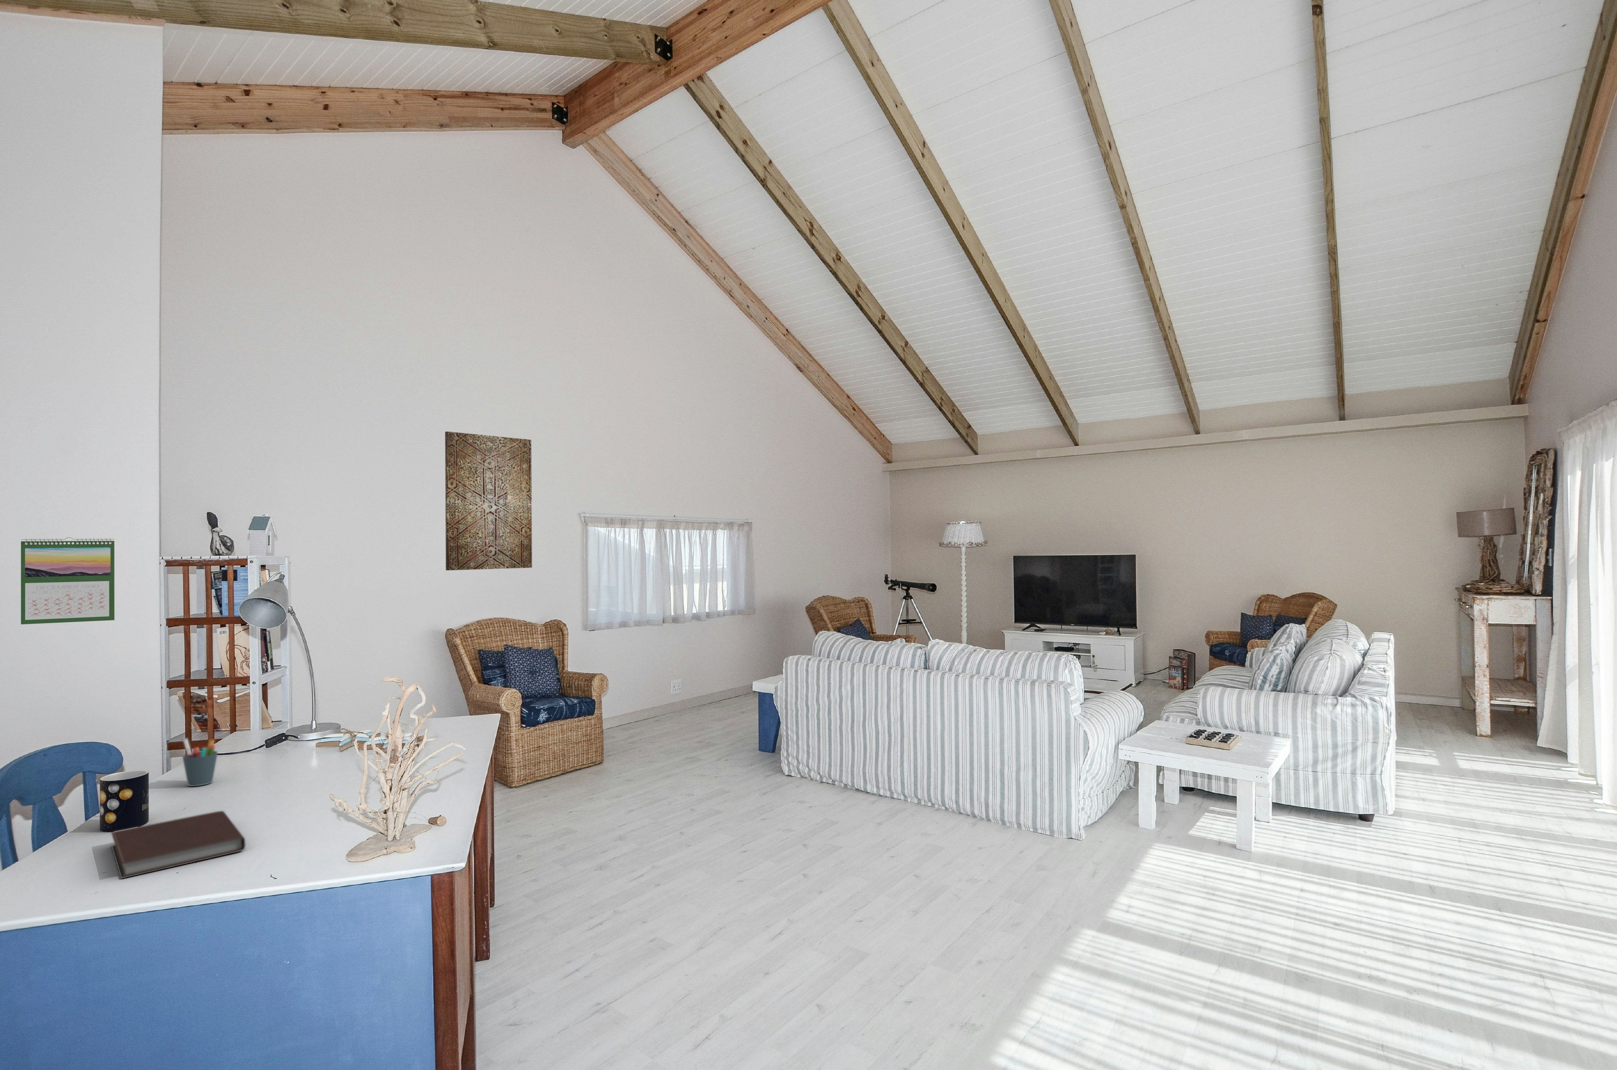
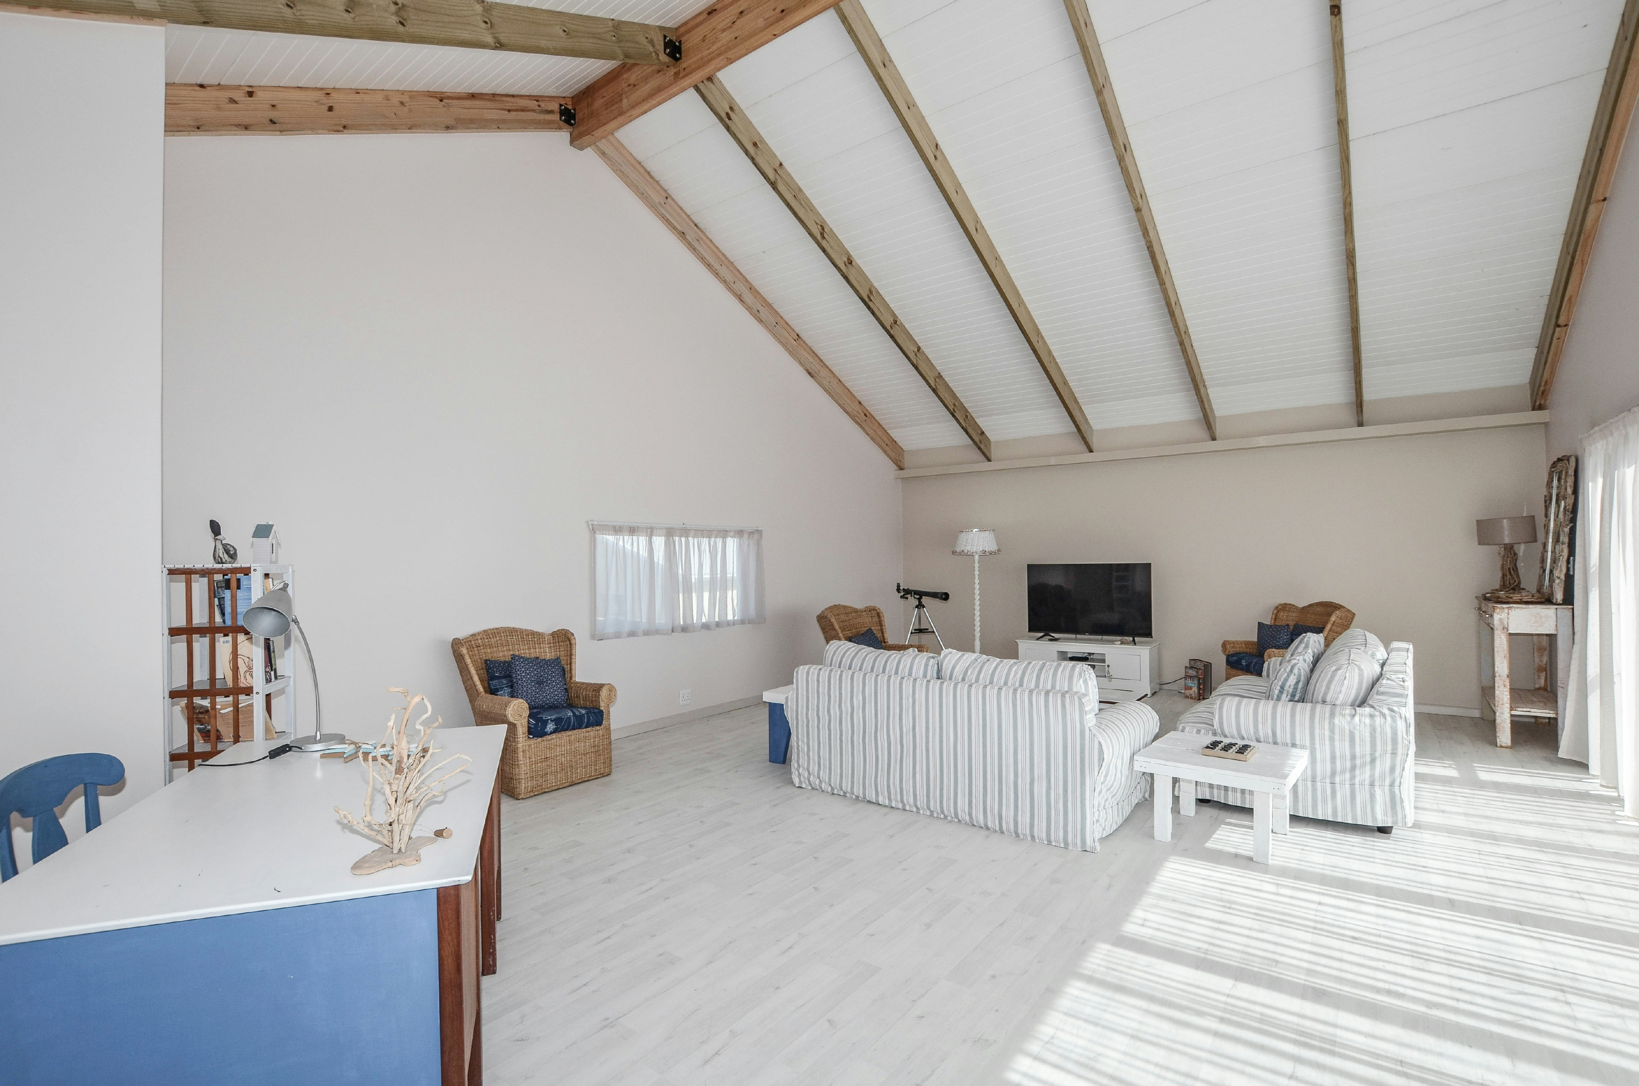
- wall art (490, 502)
- calendar (68, 579)
- mug (124, 799)
- pen holder (201, 761)
- notebook (177, 841)
